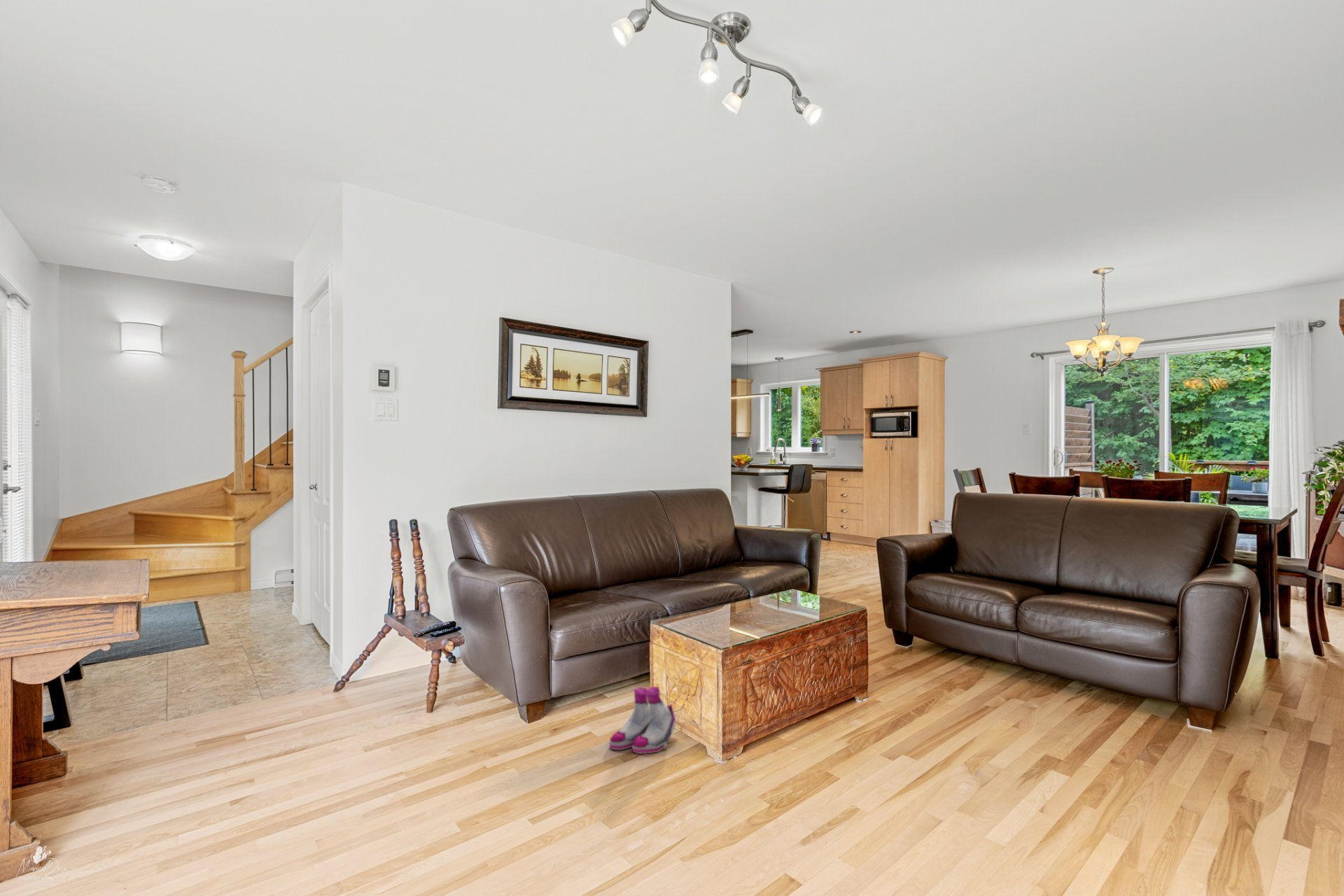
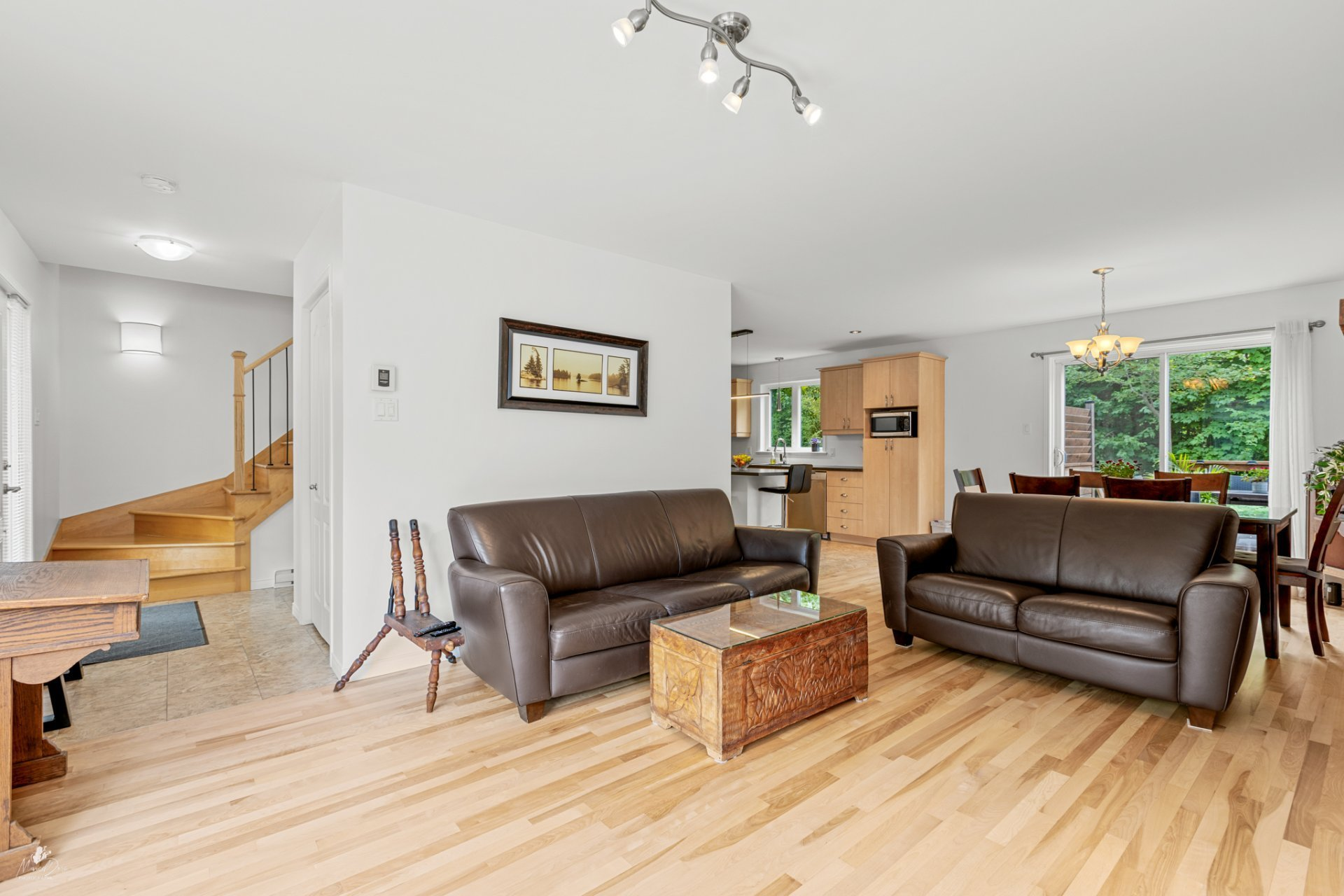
- boots (643, 715)
